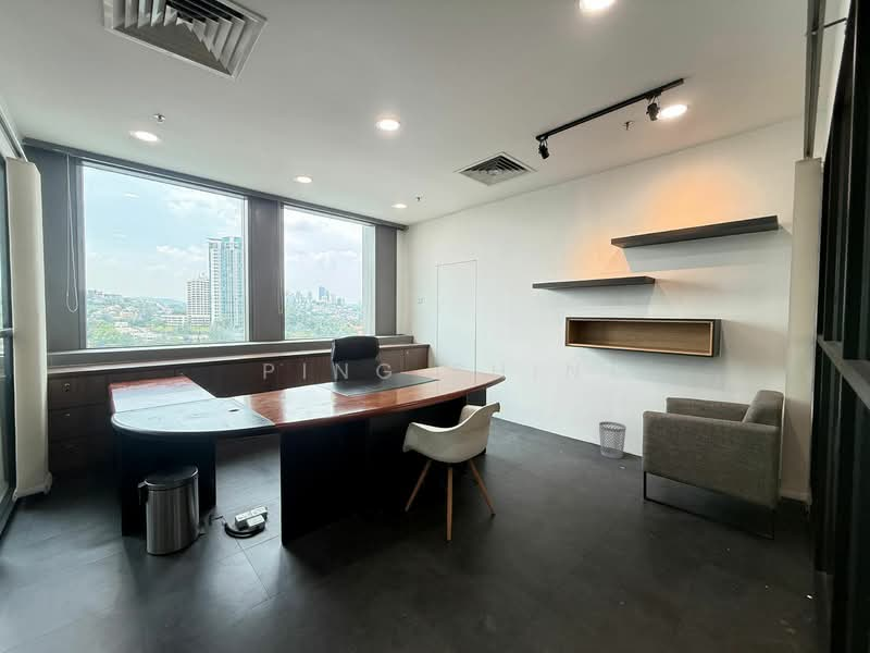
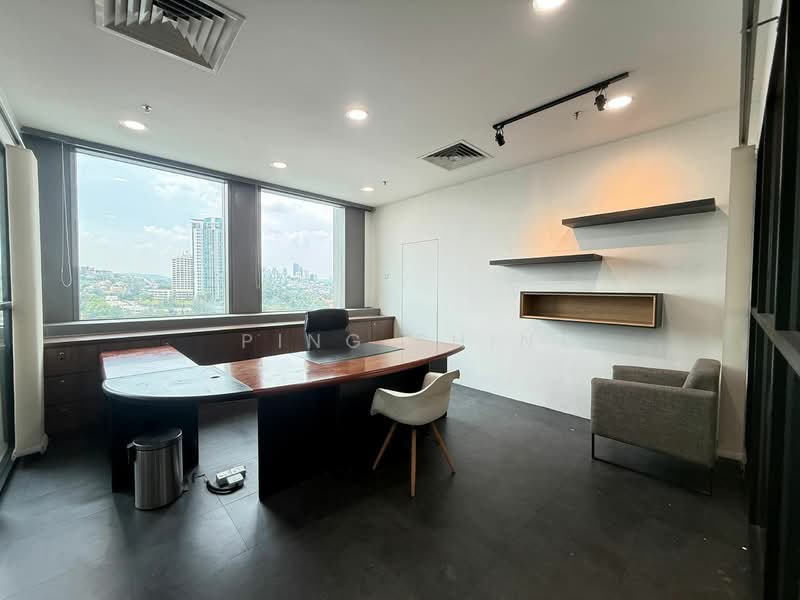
- wastebasket (611, 440)
